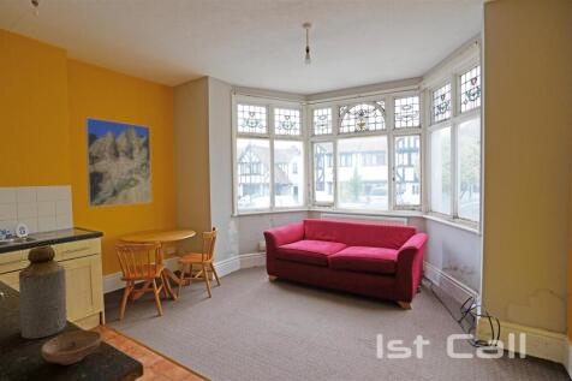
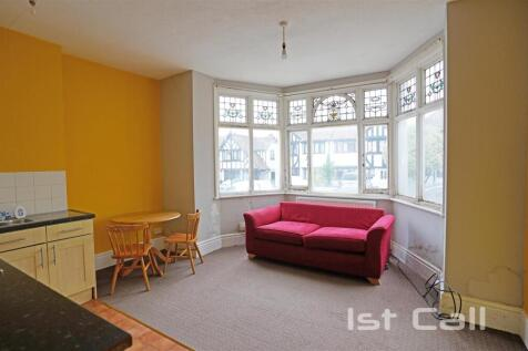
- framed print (121, 163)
- bowl (73, 349)
- bottle (43, 288)
